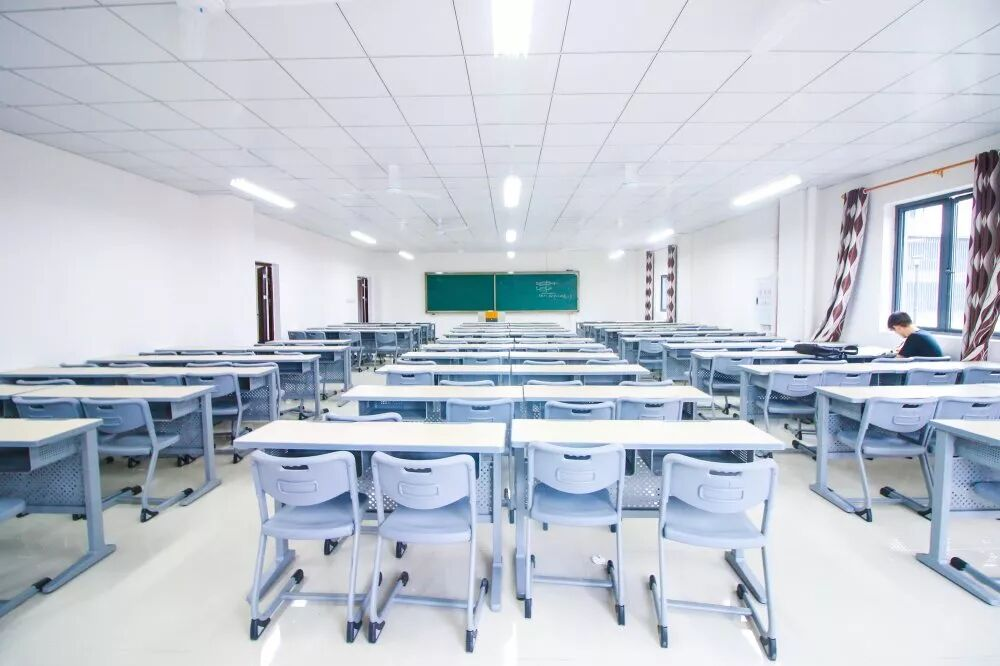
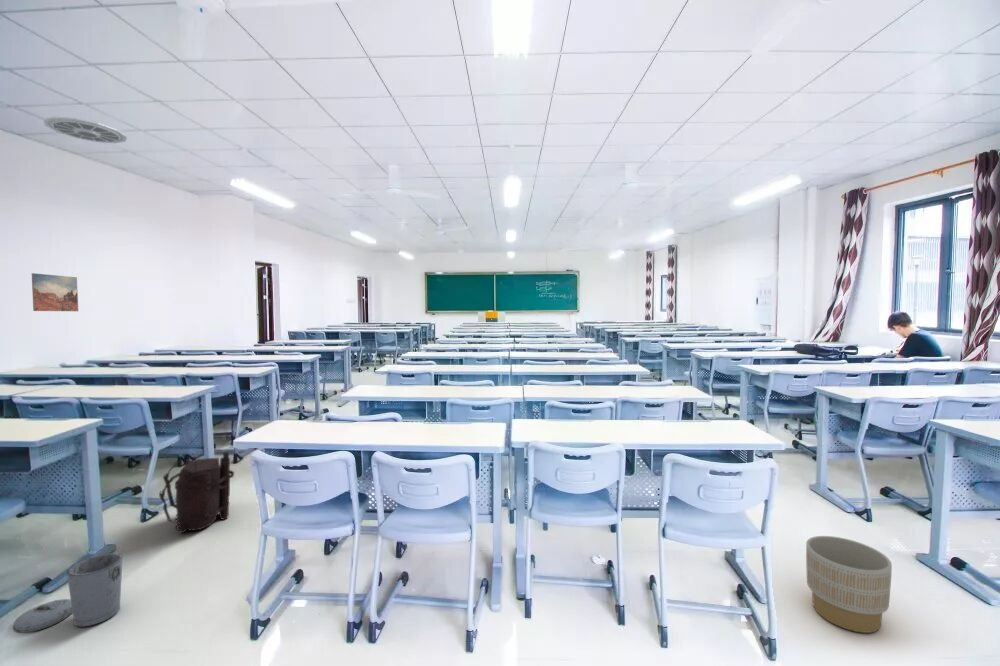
+ ceiling vent (87, 132)
+ backpack (199, 489)
+ planter (846, 583)
+ wall art (56, 293)
+ trash can (70, 590)
